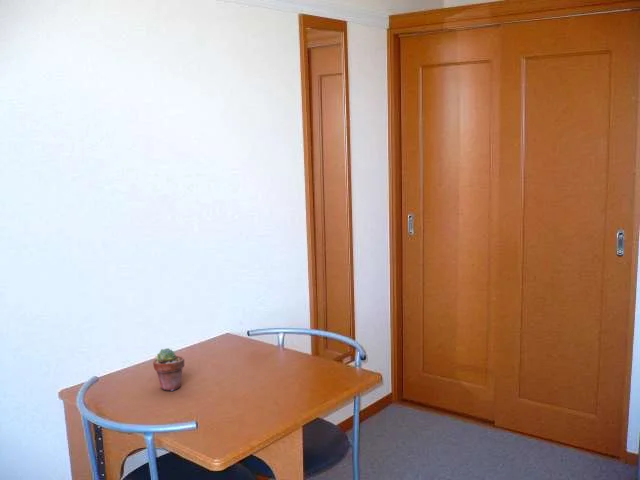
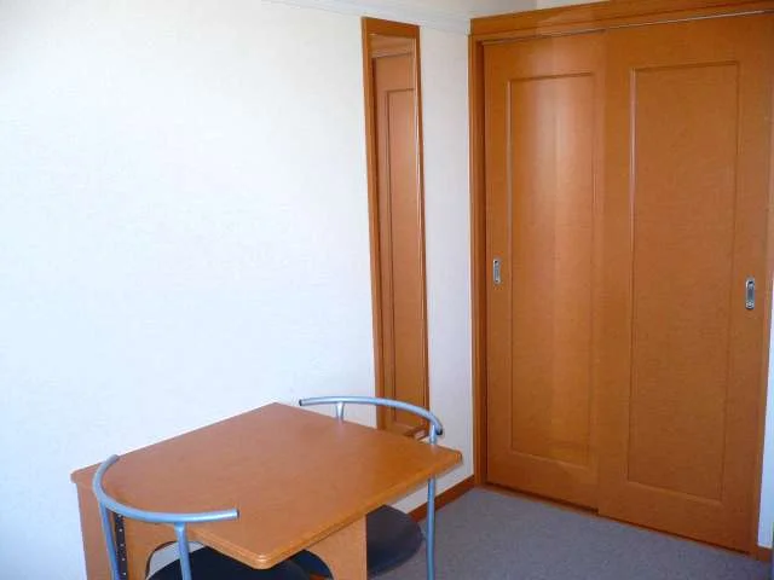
- potted succulent (169, 367)
